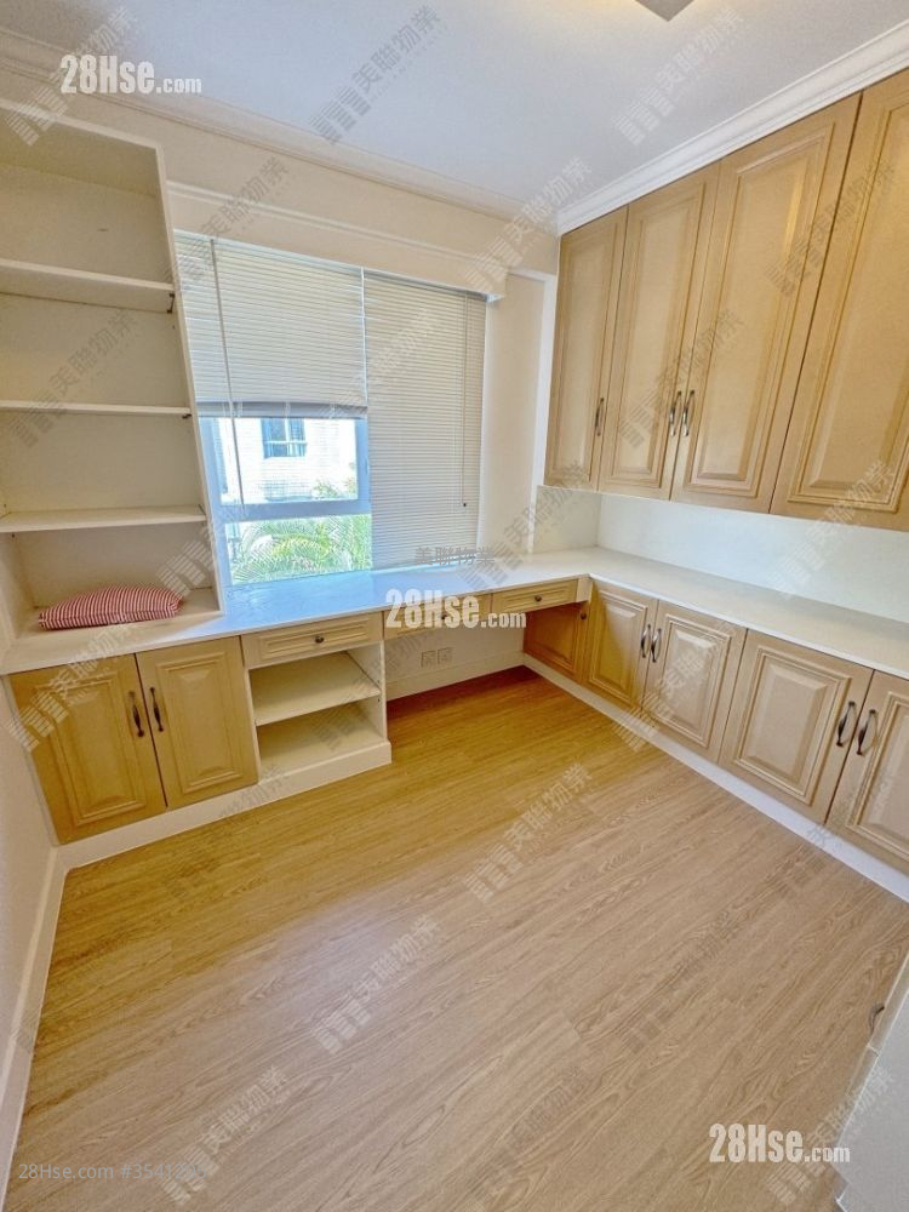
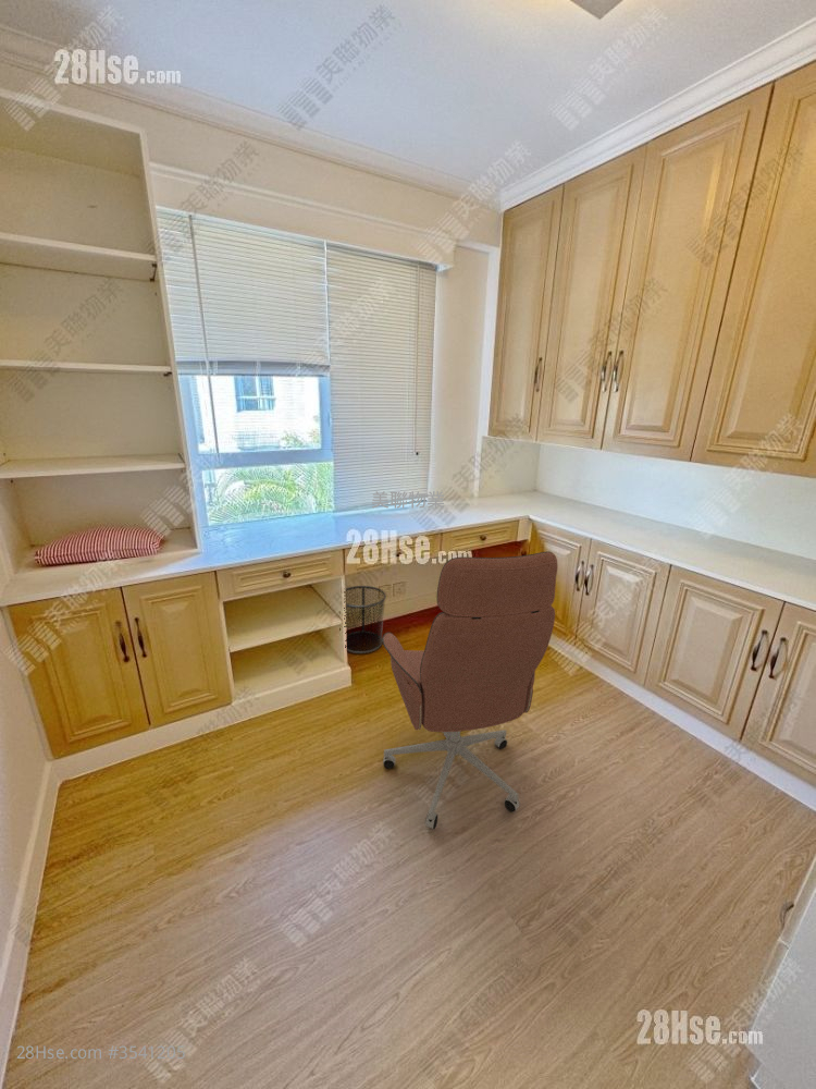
+ office chair (461, 665)
+ waste bin (361, 619)
